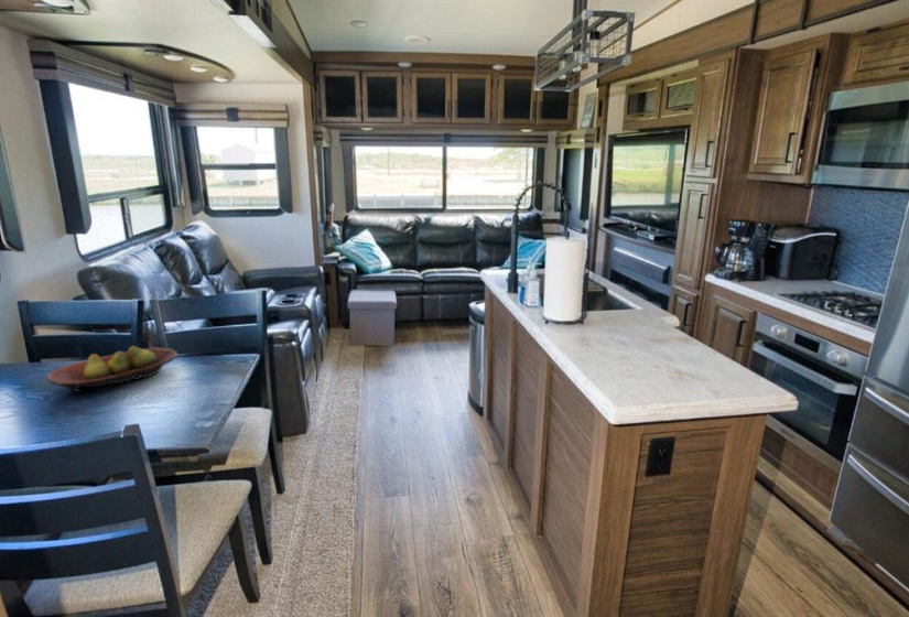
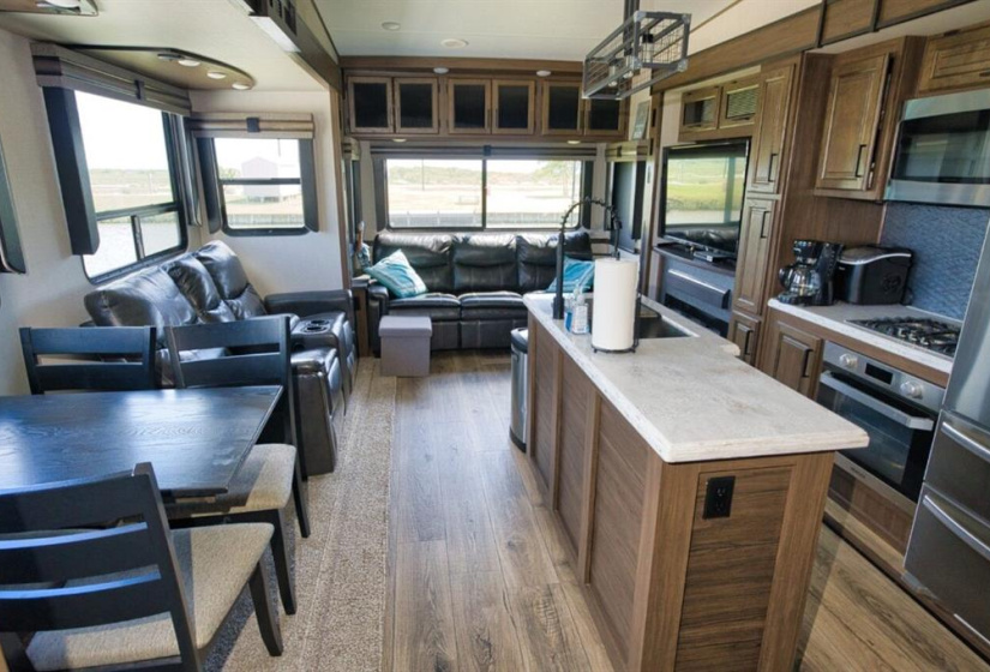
- fruit bowl (116, 365)
